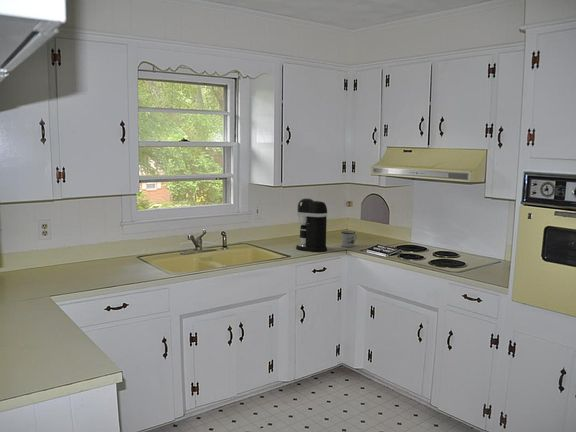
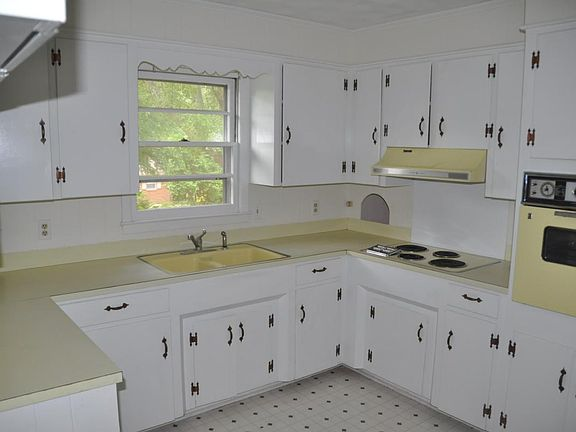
- coffee maker (312, 224)
- mug (349, 238)
